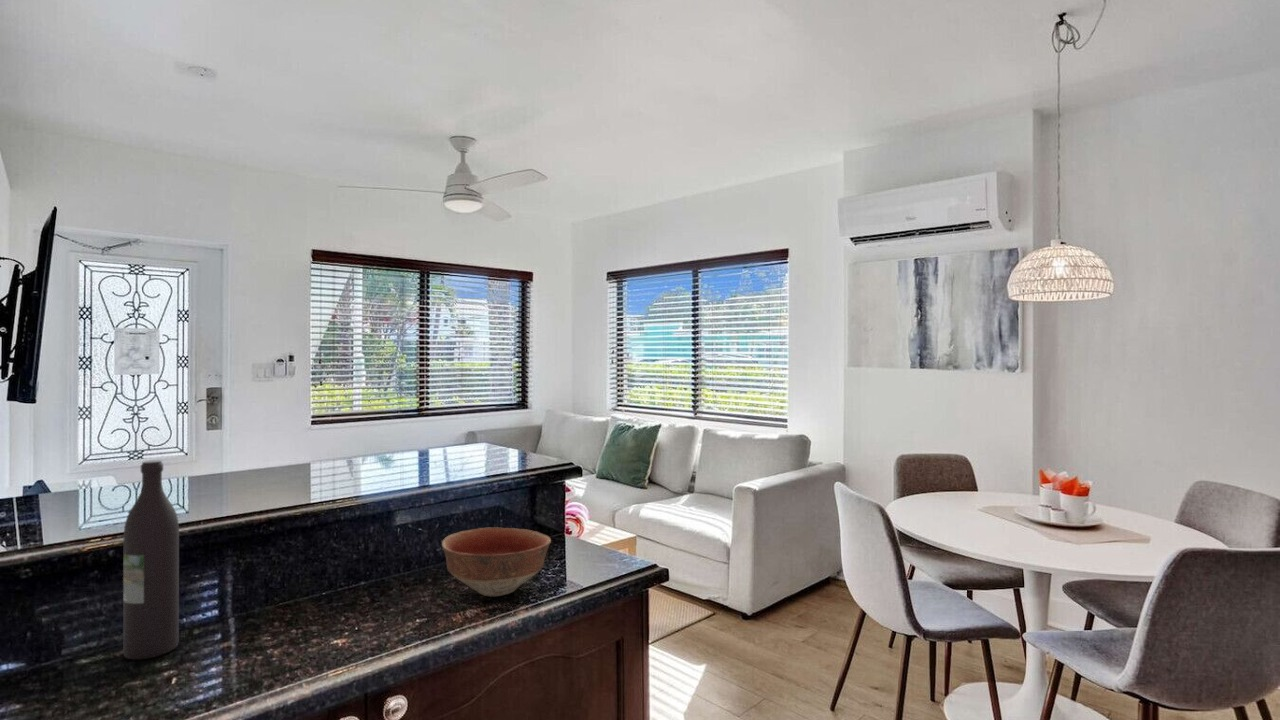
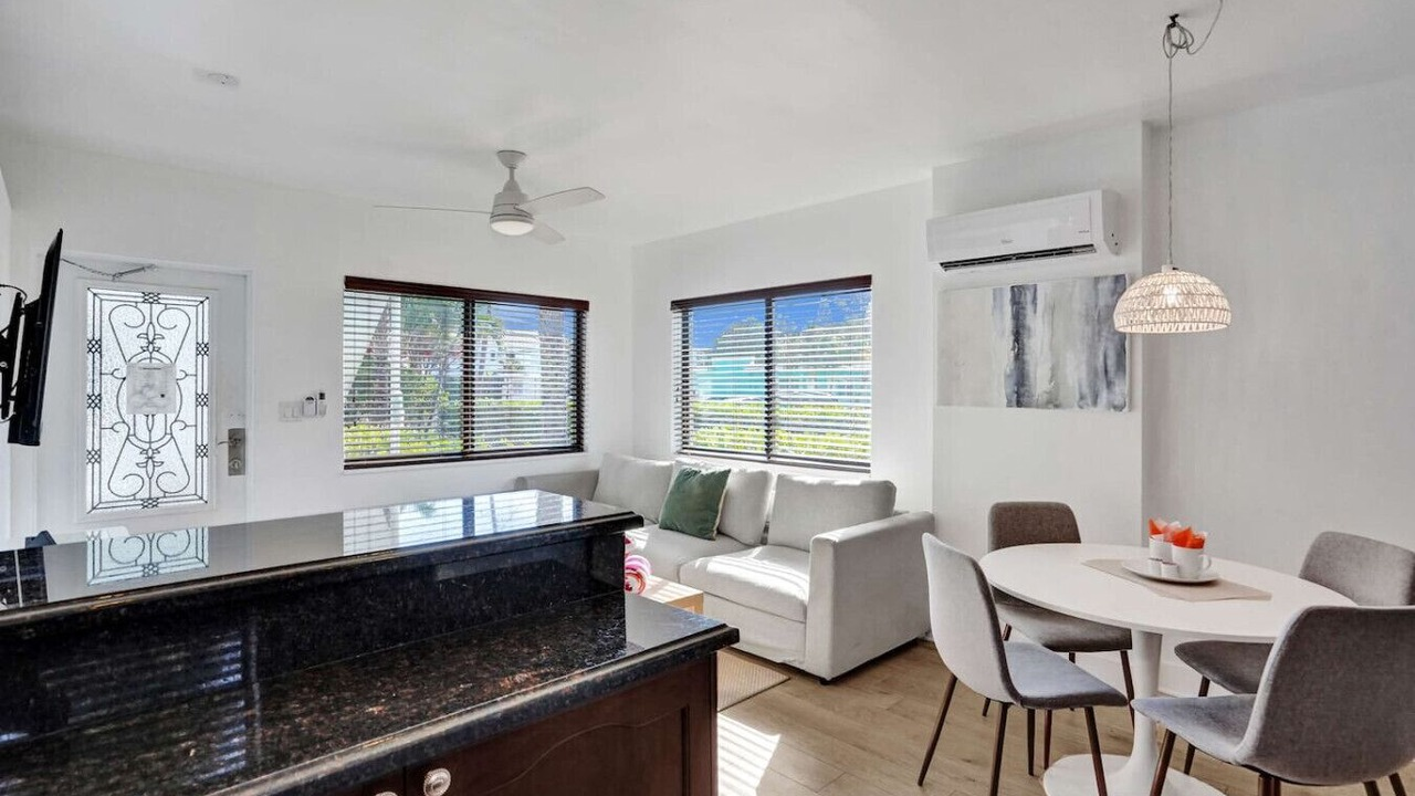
- bowl (497, 563)
- wine bottle (151, 556)
